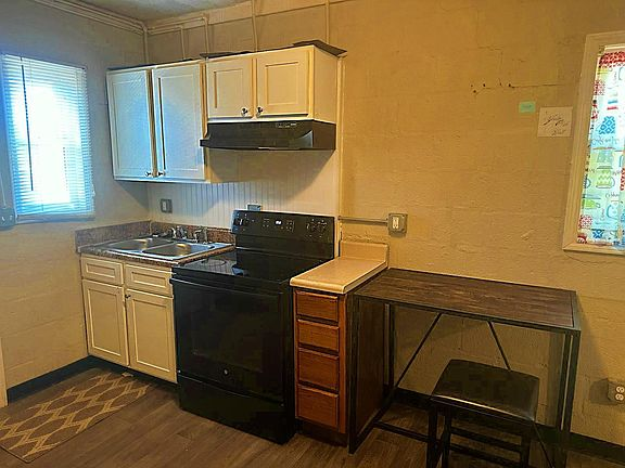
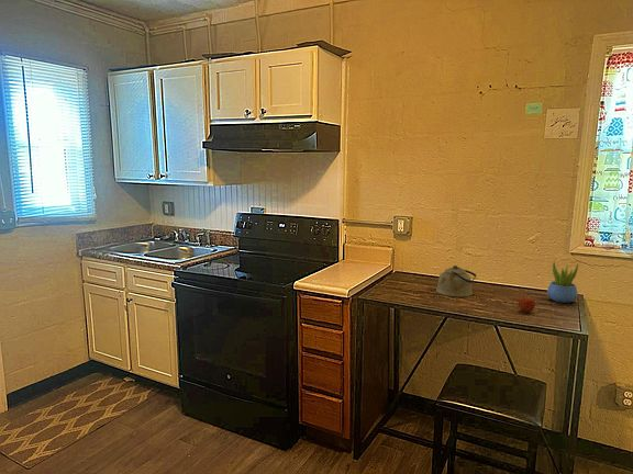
+ fruit (526, 303)
+ succulent plant (563, 280)
+ kettle (456, 278)
